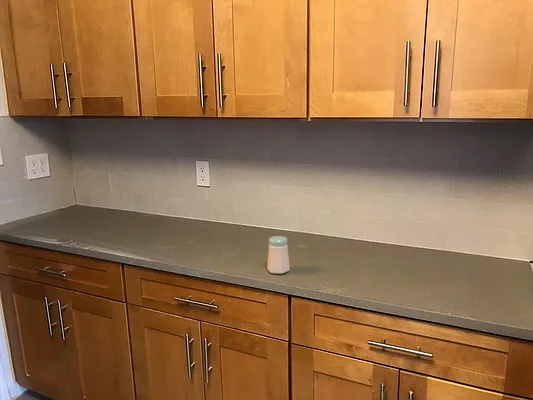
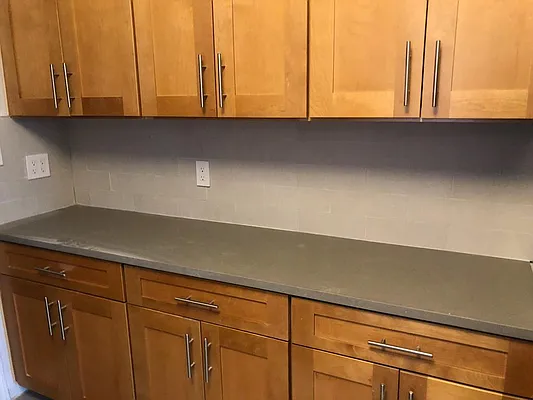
- salt shaker (278, 254)
